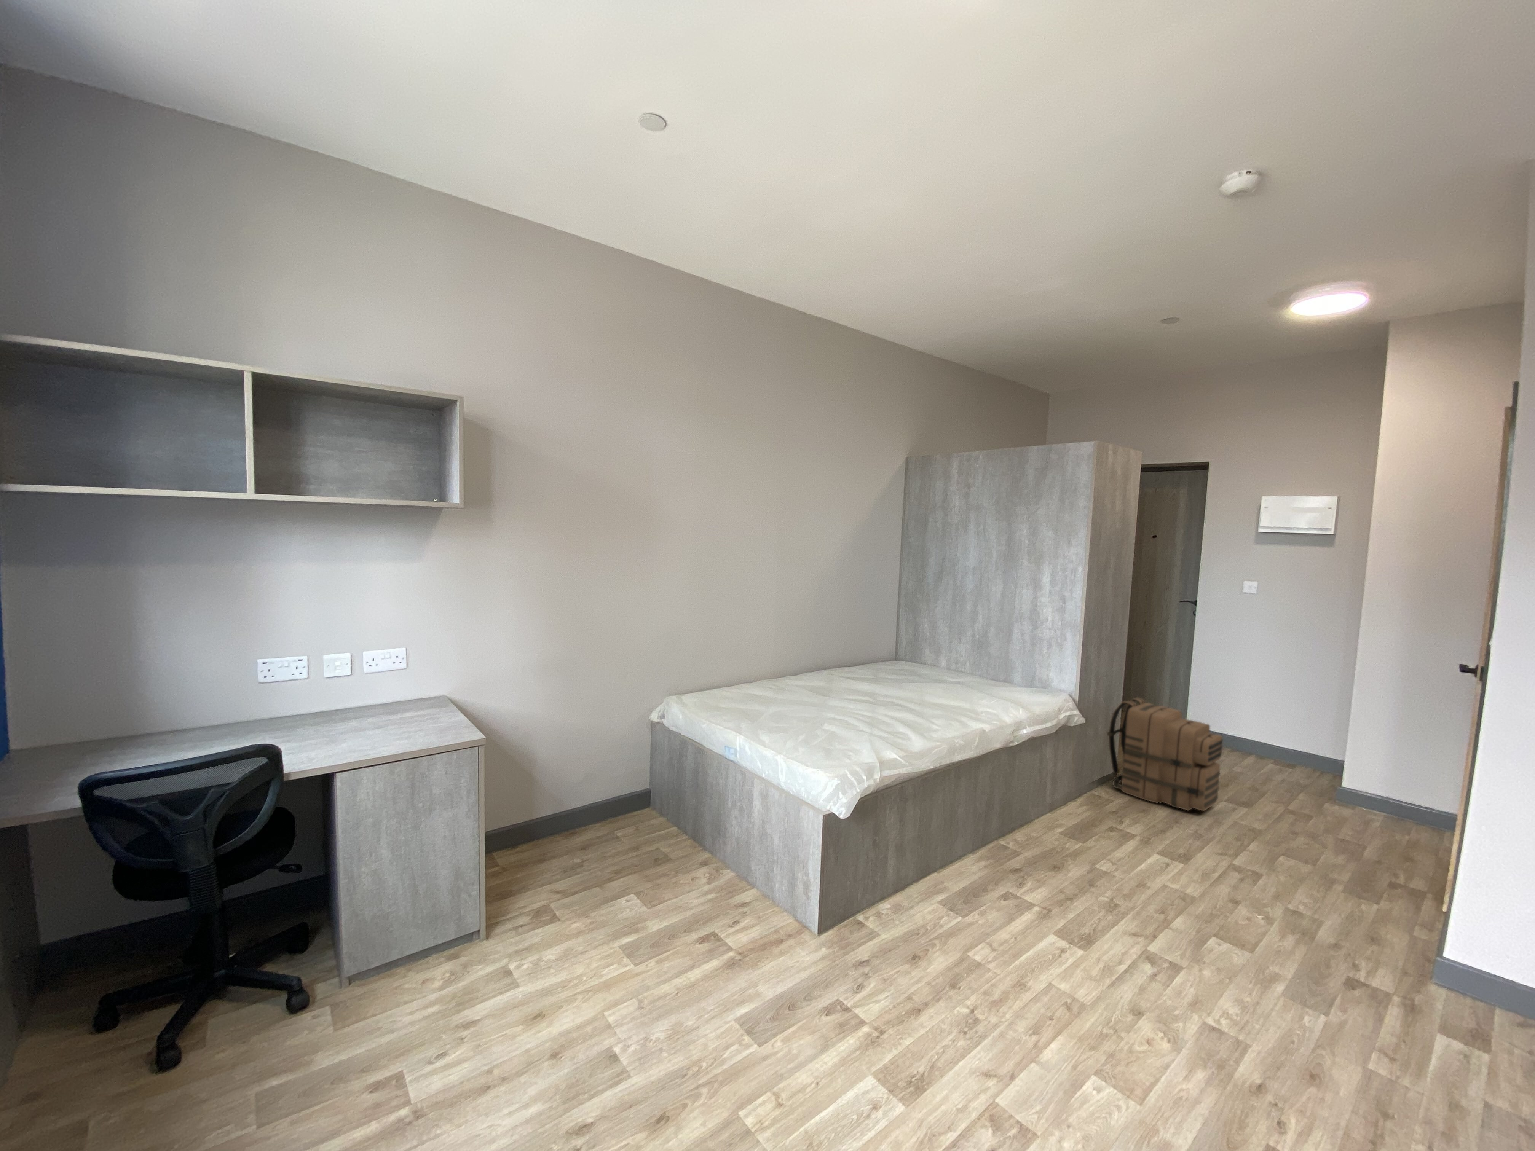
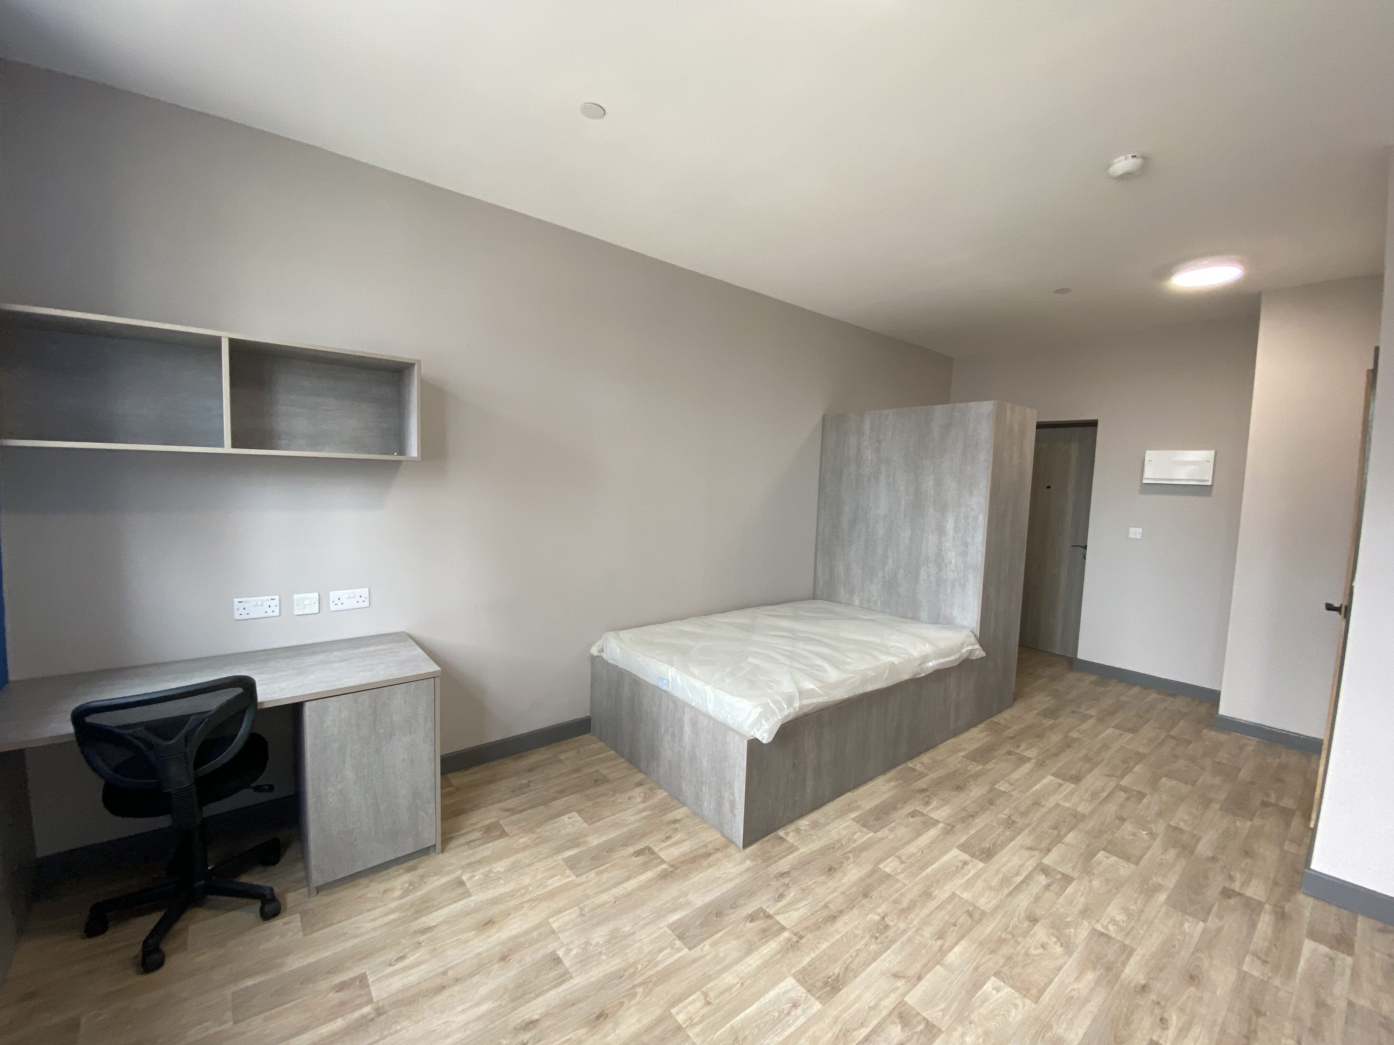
- backpack (1162, 752)
